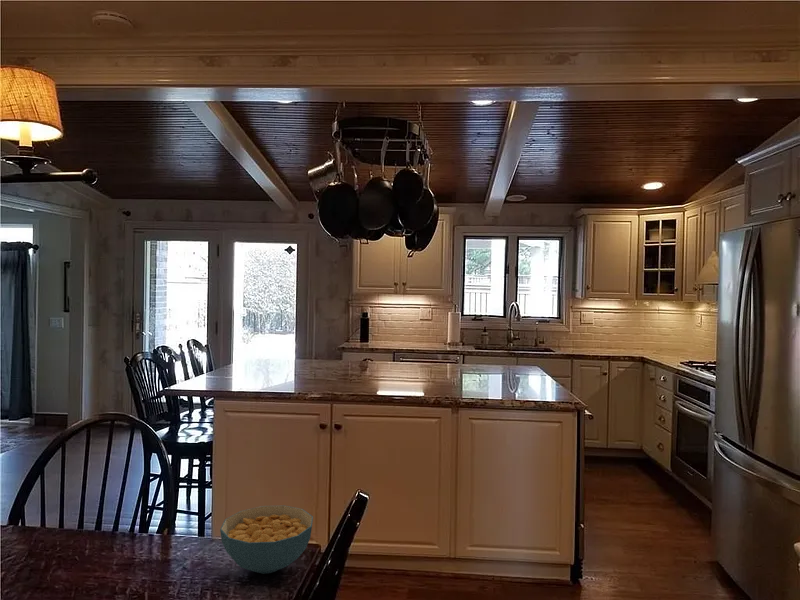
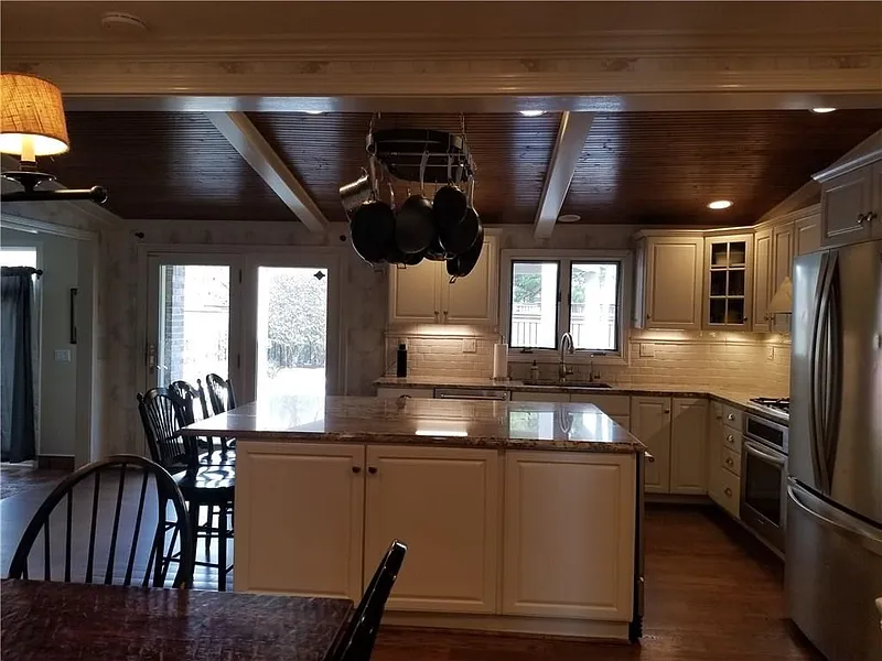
- cereal bowl (267, 544)
